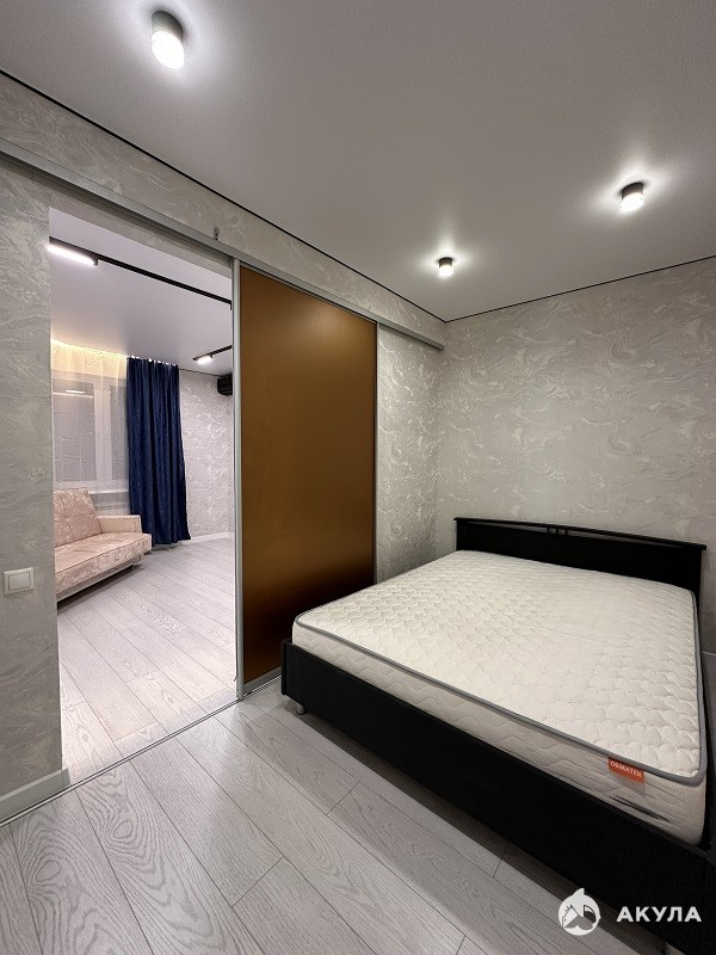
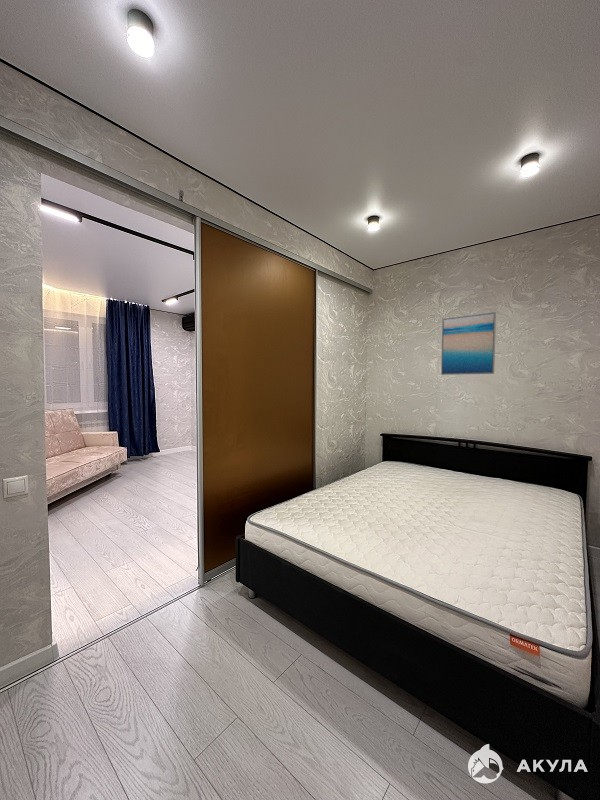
+ wall art (467, 345)
